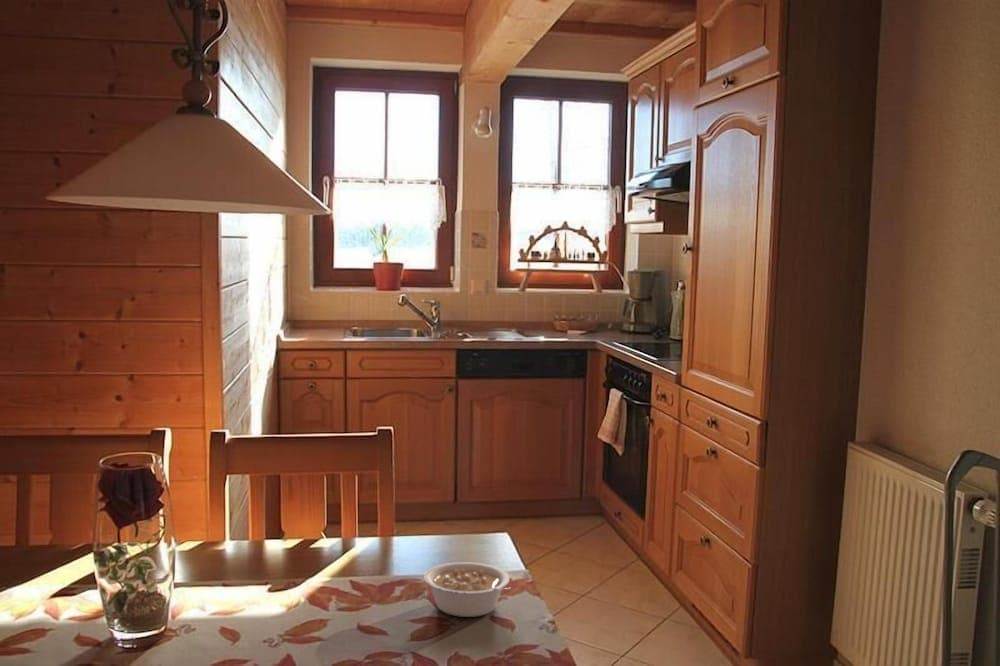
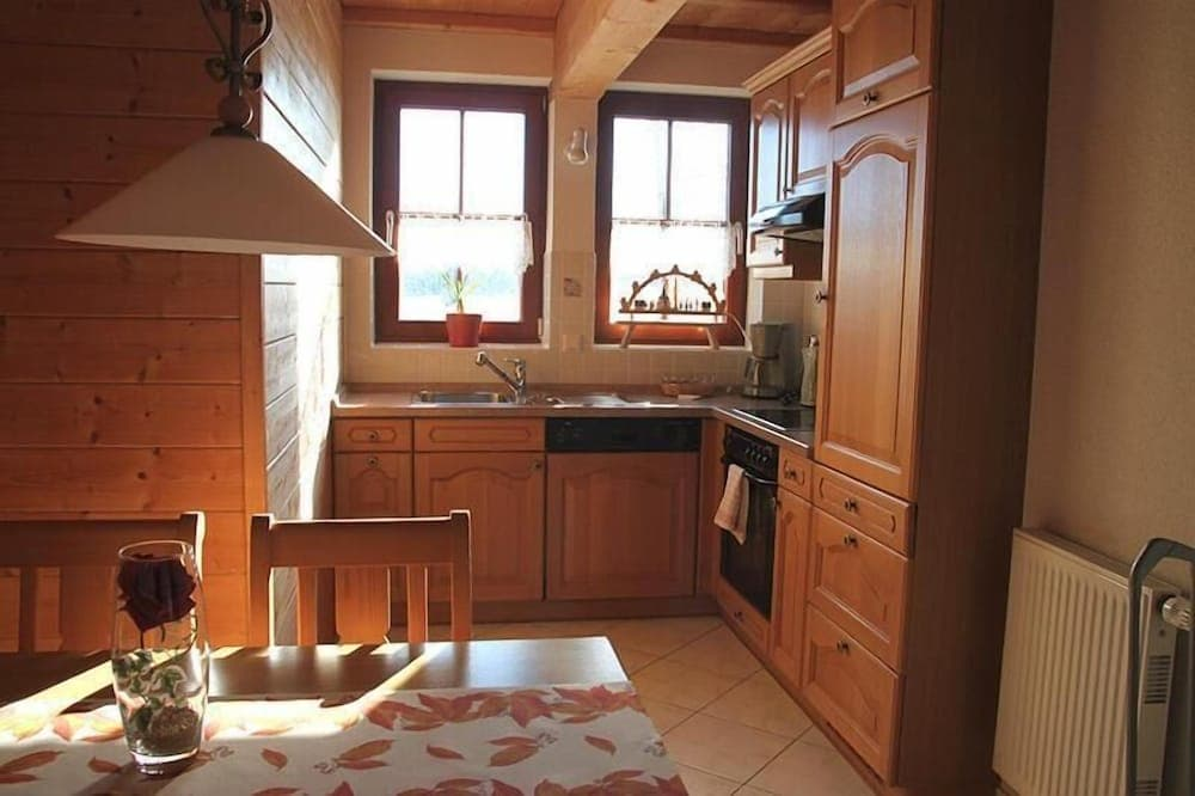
- legume (469, 588)
